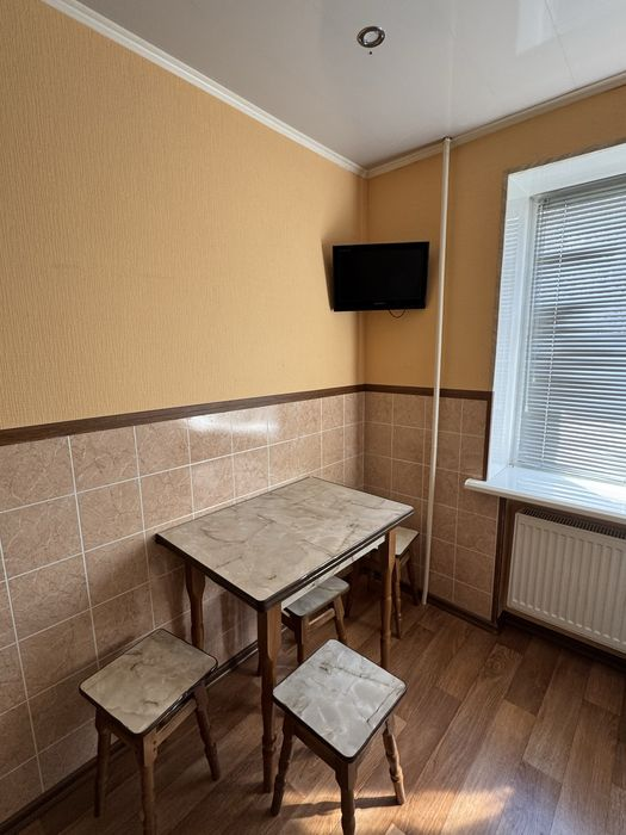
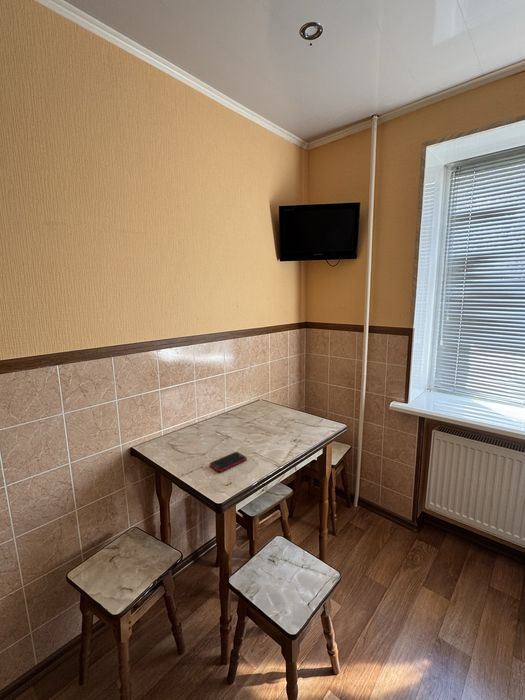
+ cell phone (228, 461)
